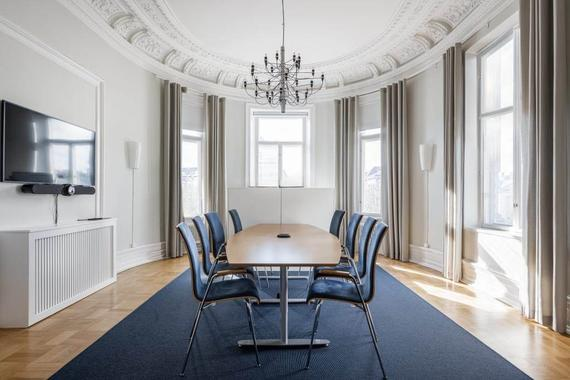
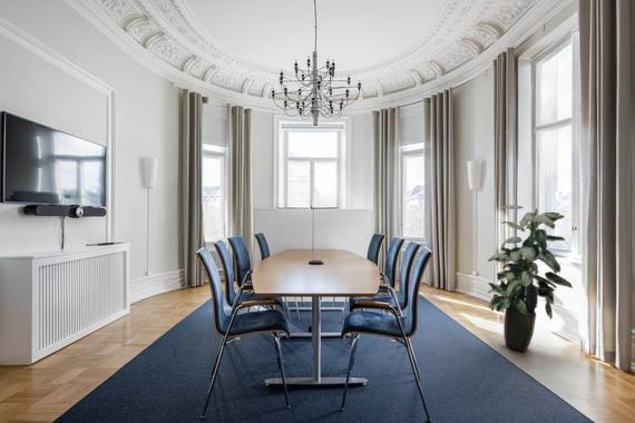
+ indoor plant (522, 276)
